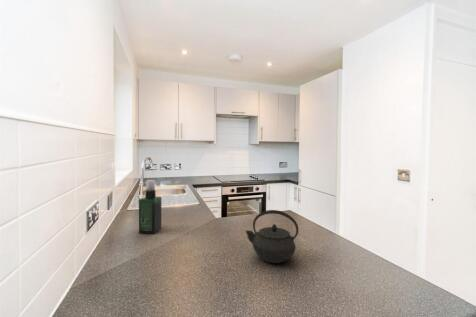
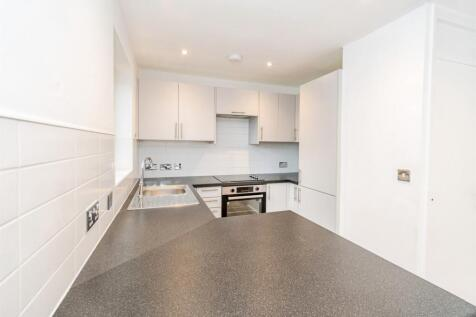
- spray bottle (150, 205)
- kettle (270, 233)
